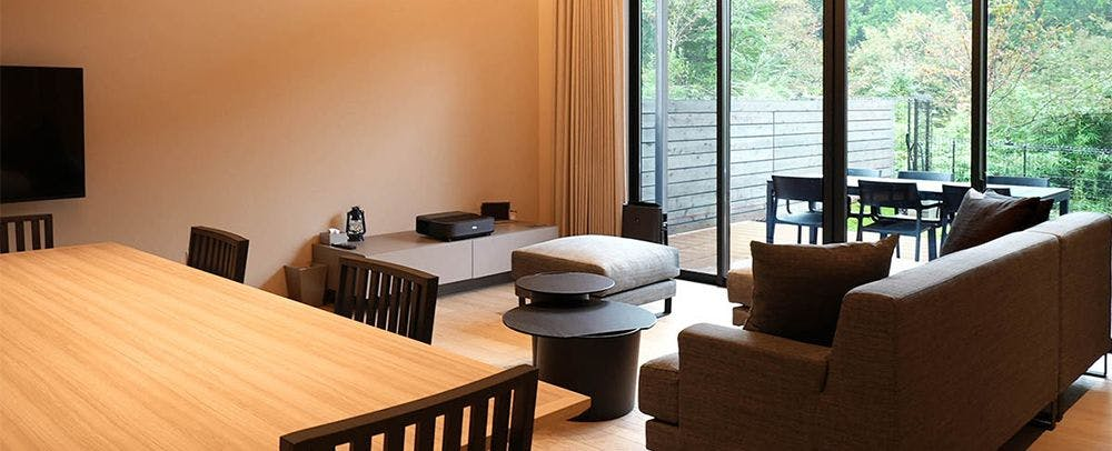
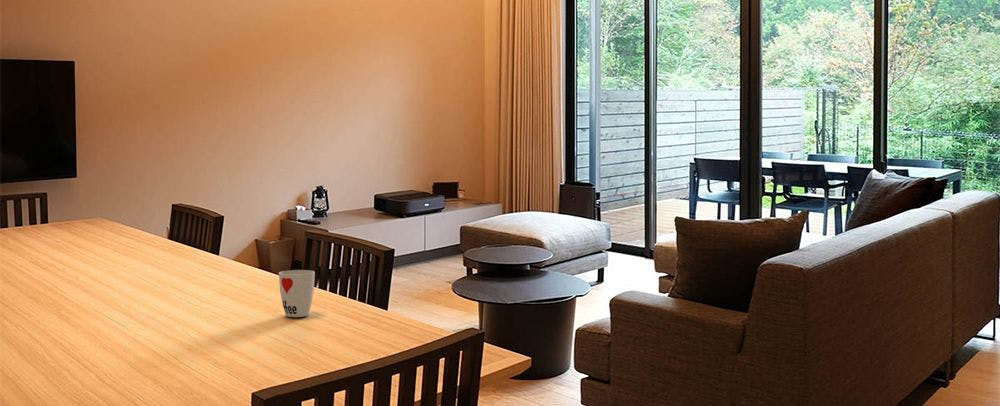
+ cup (297, 293)
